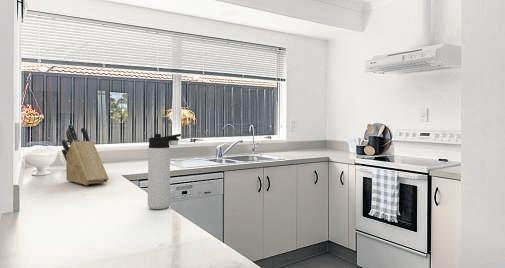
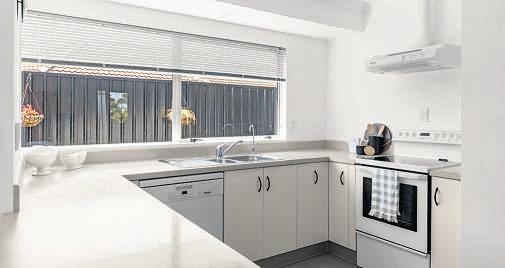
- thermos bottle (164, 170)
- knife block (83, 153)
